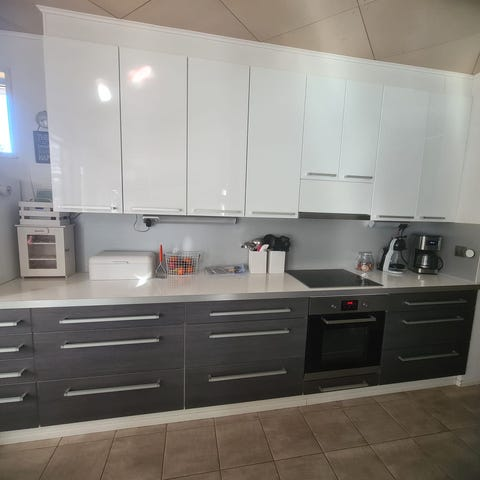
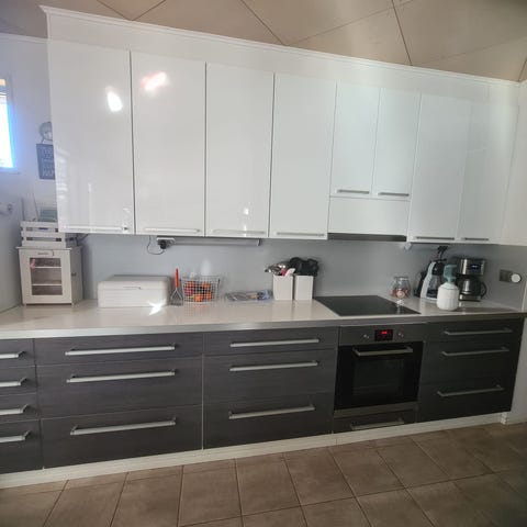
+ soap bottle (449, 287)
